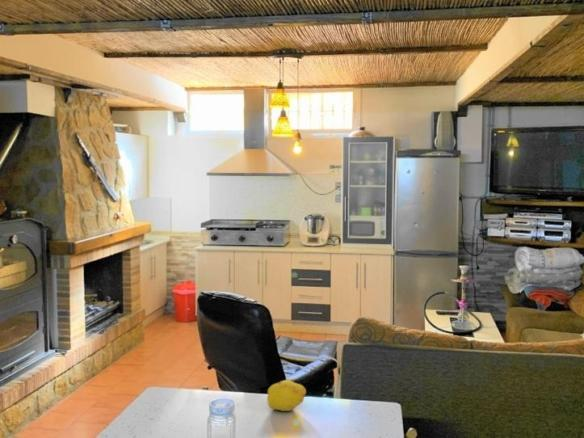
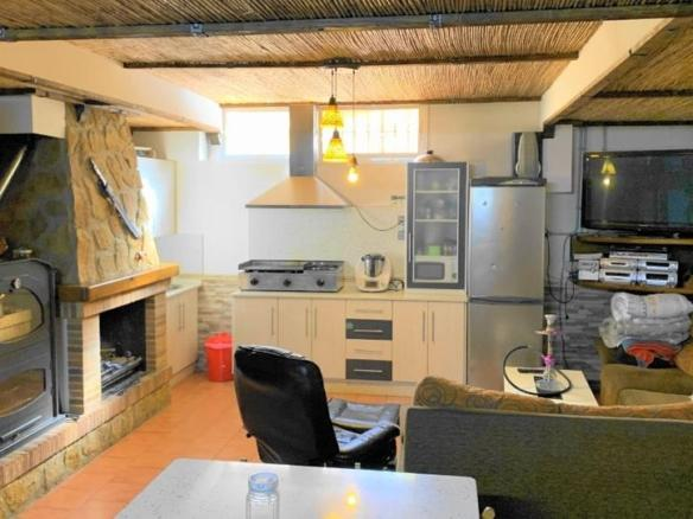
- fruit (287, 395)
